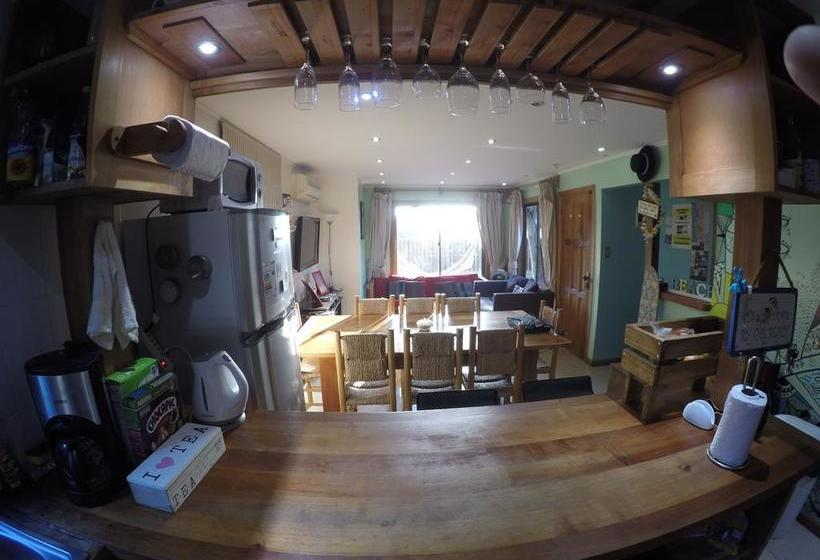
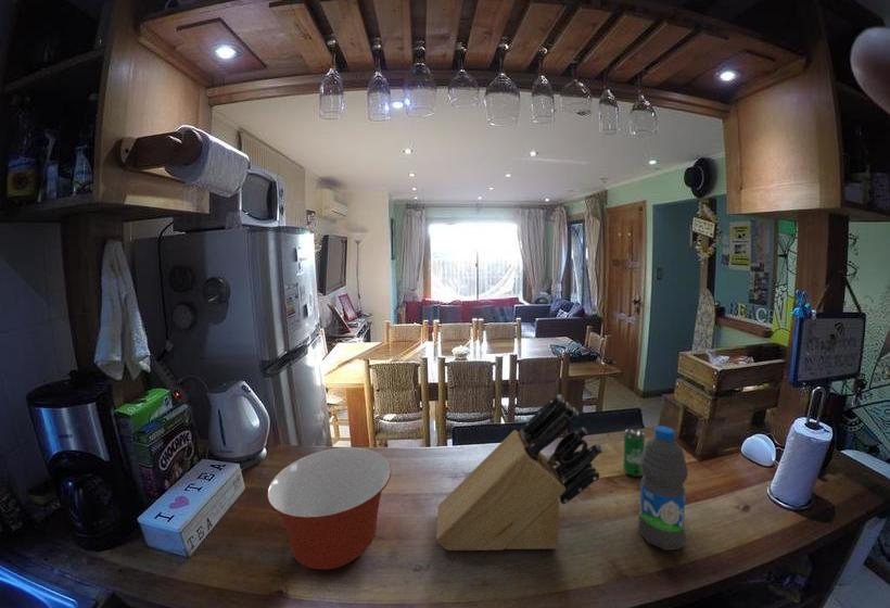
+ water bottle (662, 484)
+ beverage can (634, 452)
+ mixing bowl (333, 510)
+ knife block (514, 467)
